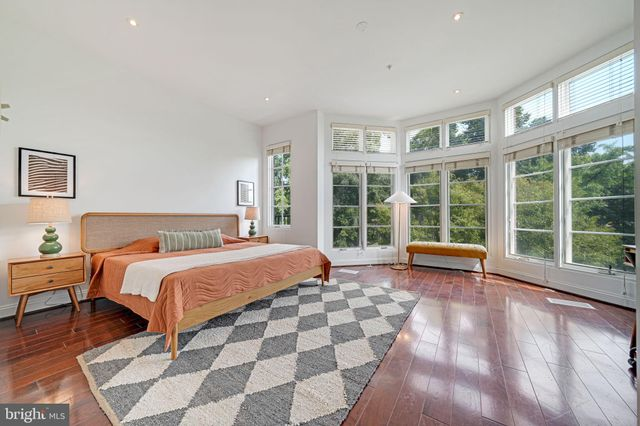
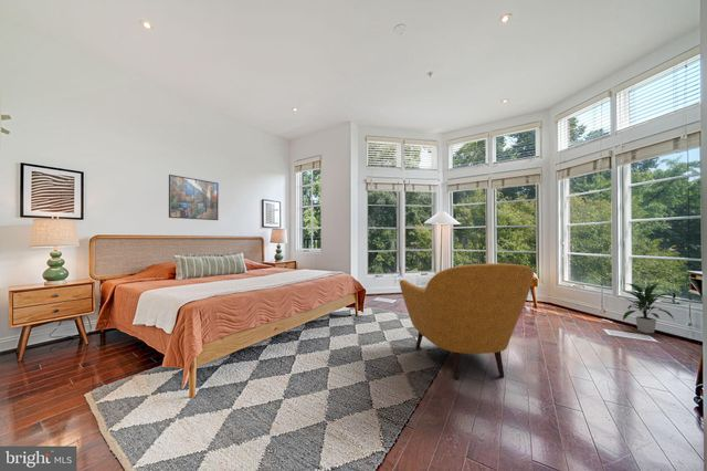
+ armchair (465, 312)
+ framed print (194, 199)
+ indoor plant (643, 305)
